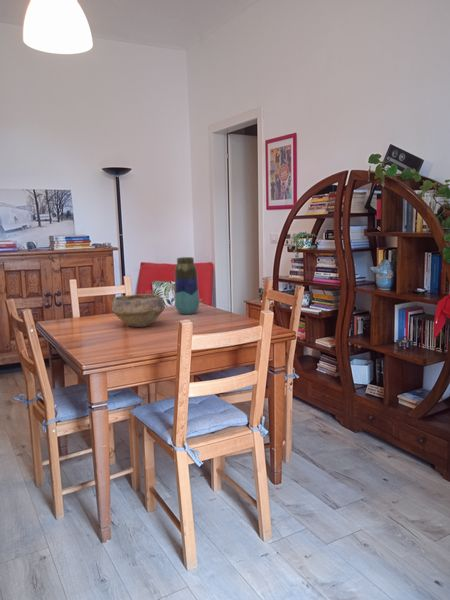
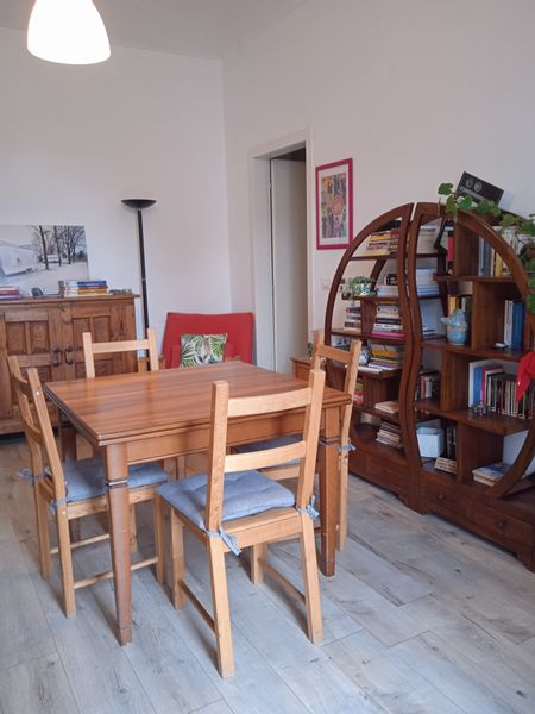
- bowl (138, 311)
- vase (186, 285)
